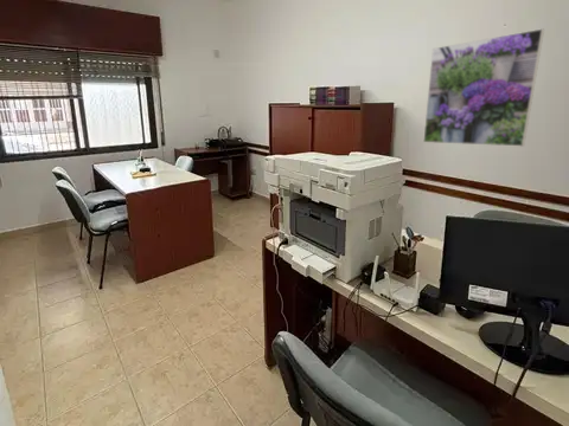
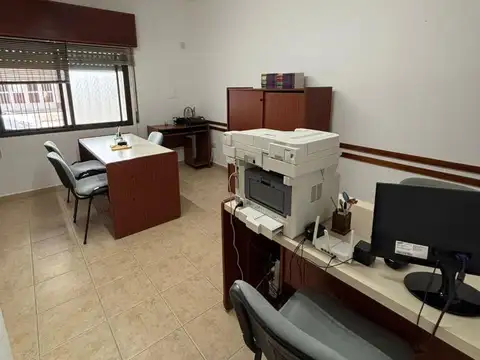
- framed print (474, 93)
